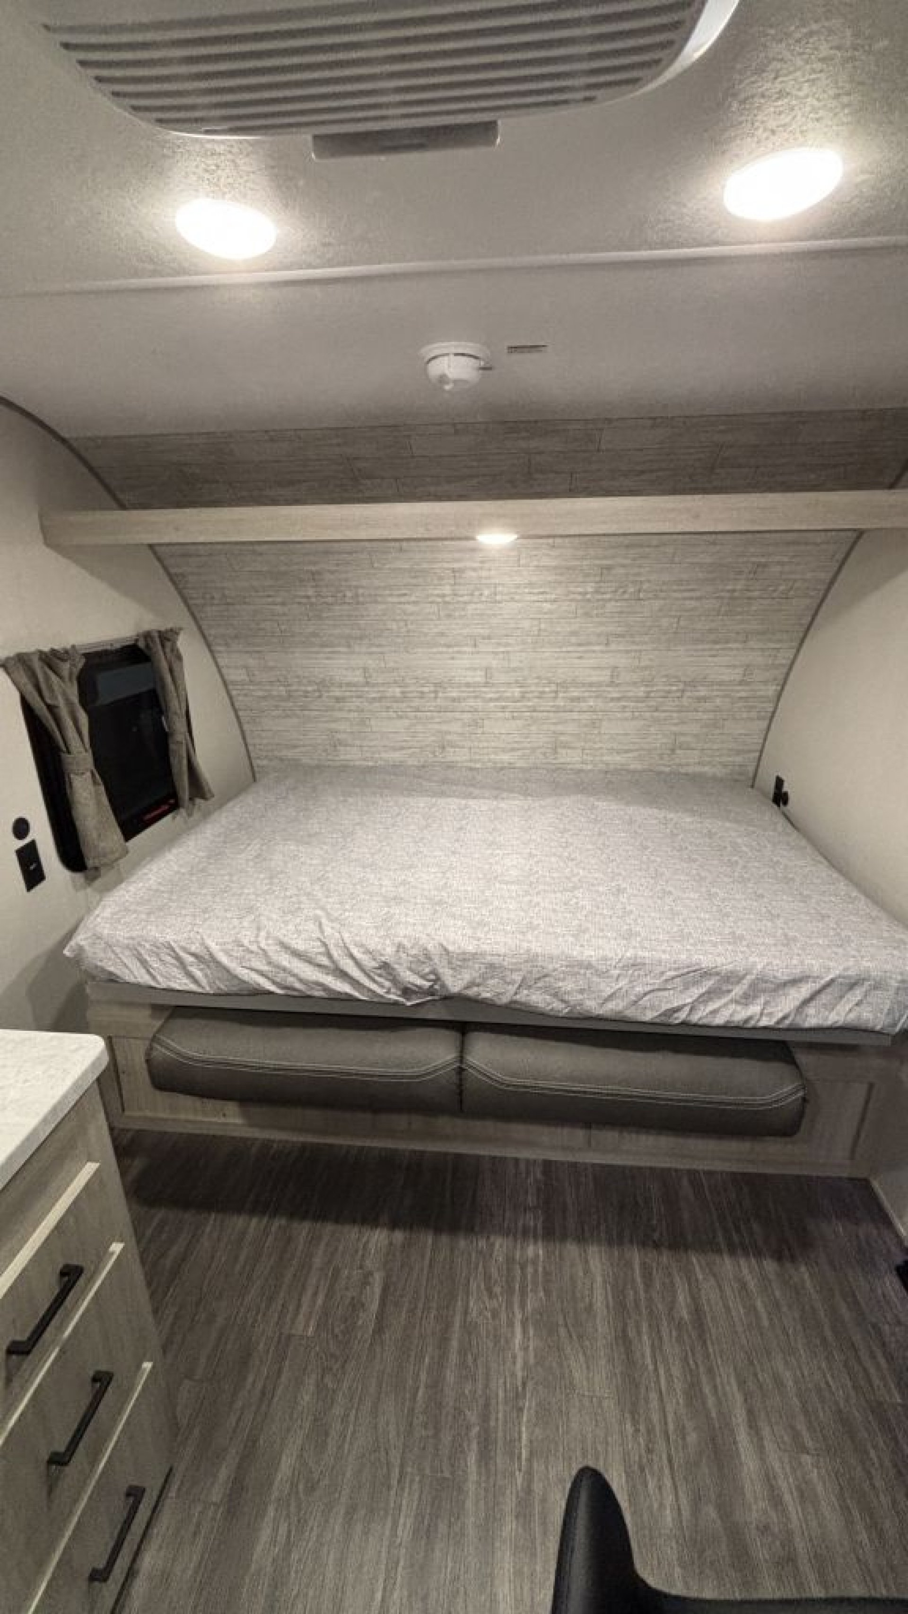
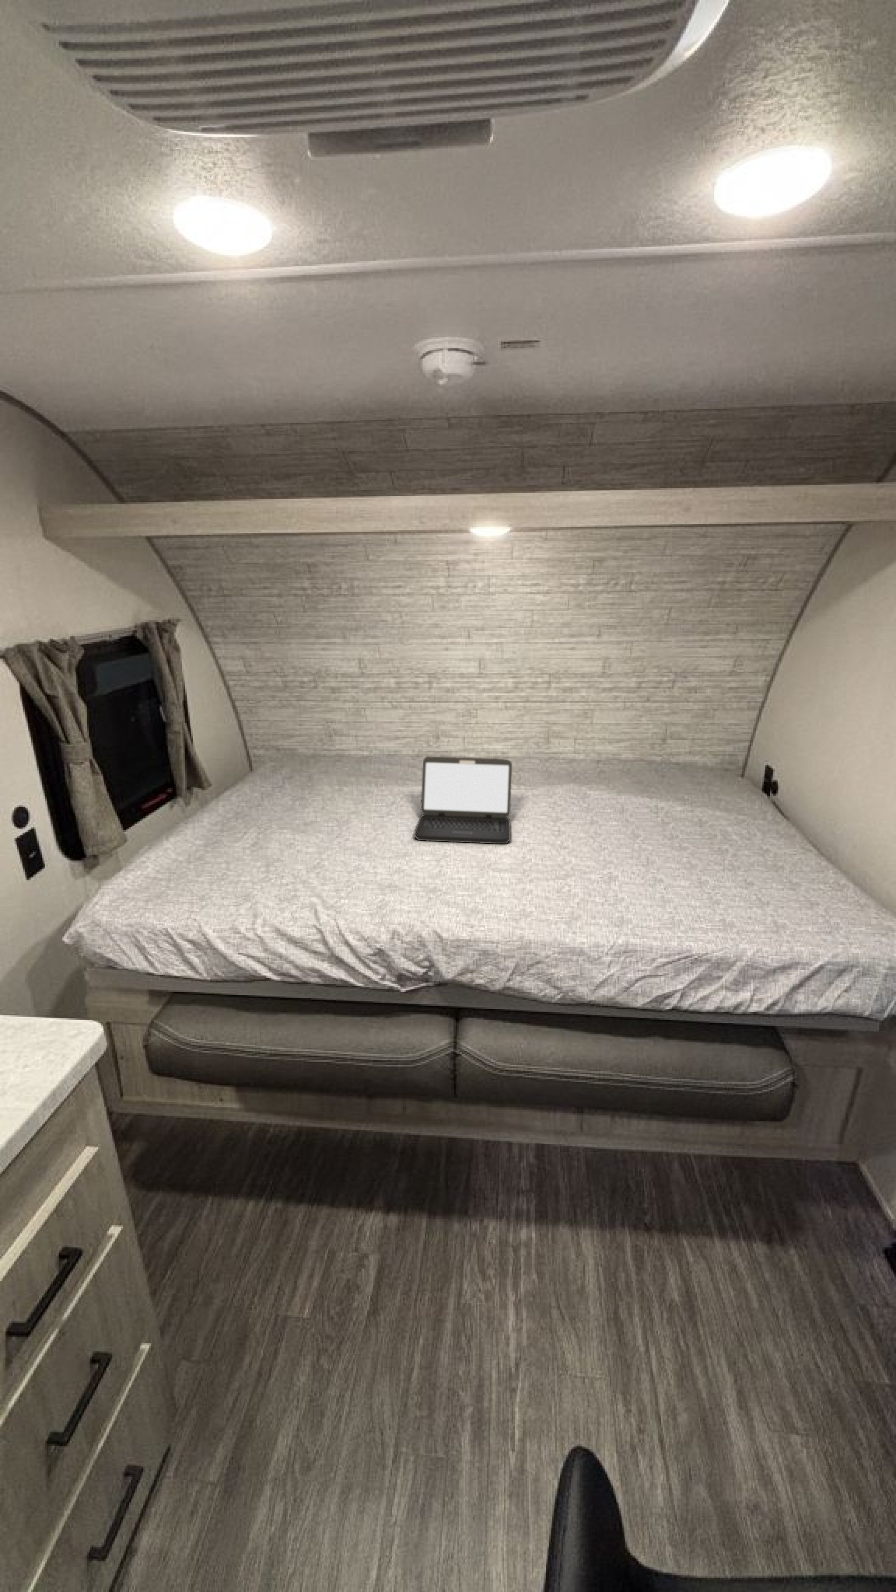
+ laptop (464, 798)
